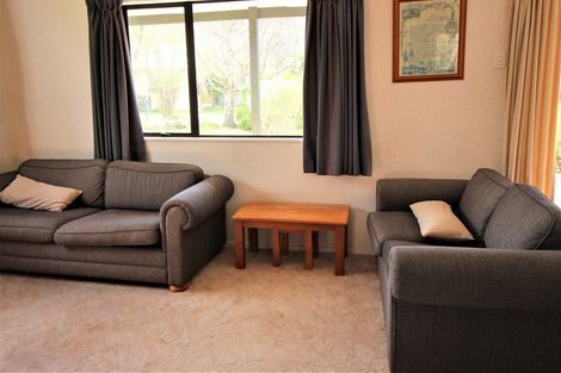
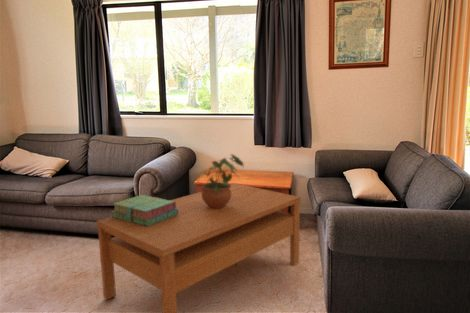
+ potted plant (222, 180)
+ stack of books (144, 208)
+ coffee table (208, 244)
